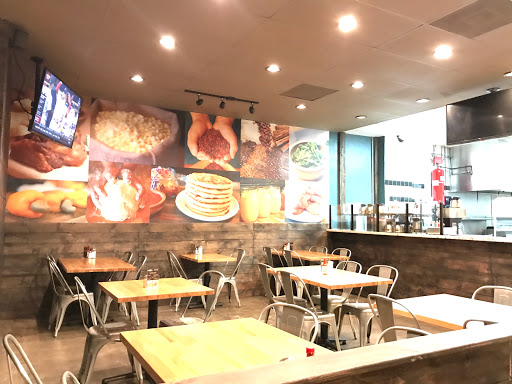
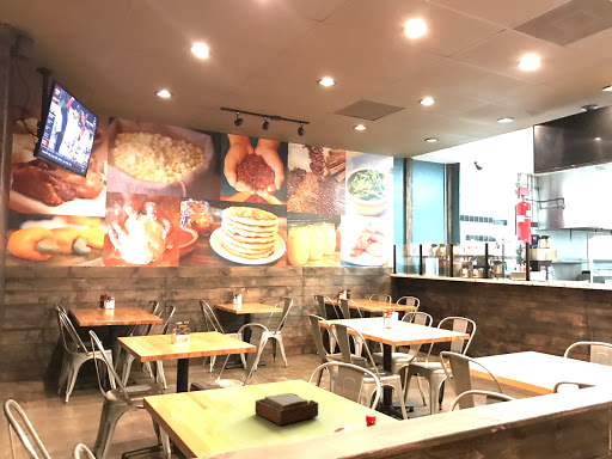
+ napkin holder (286, 405)
